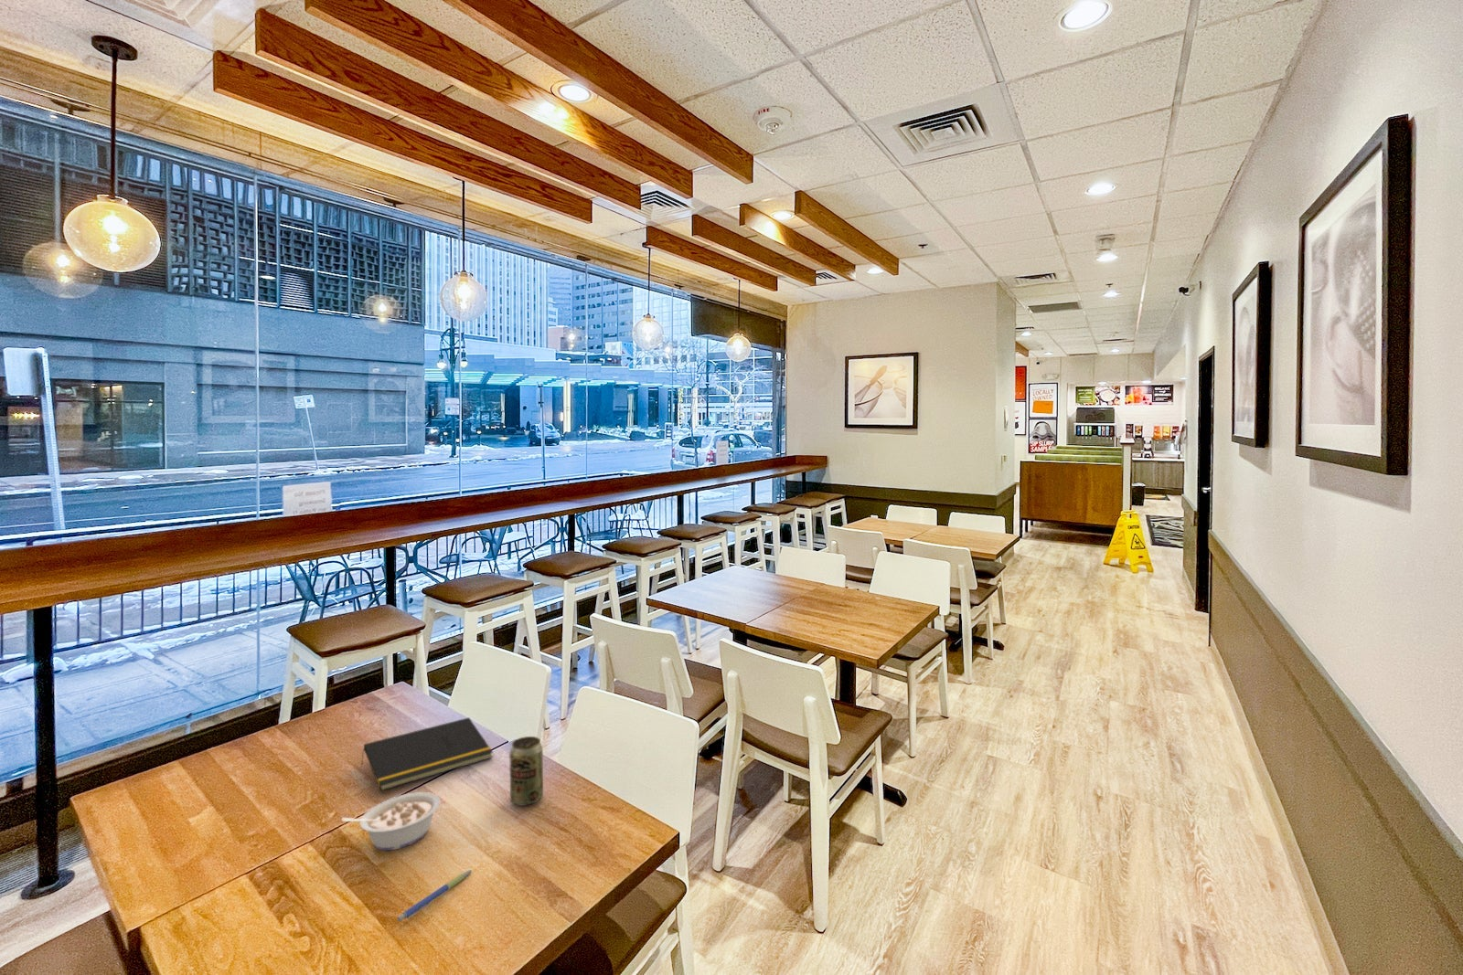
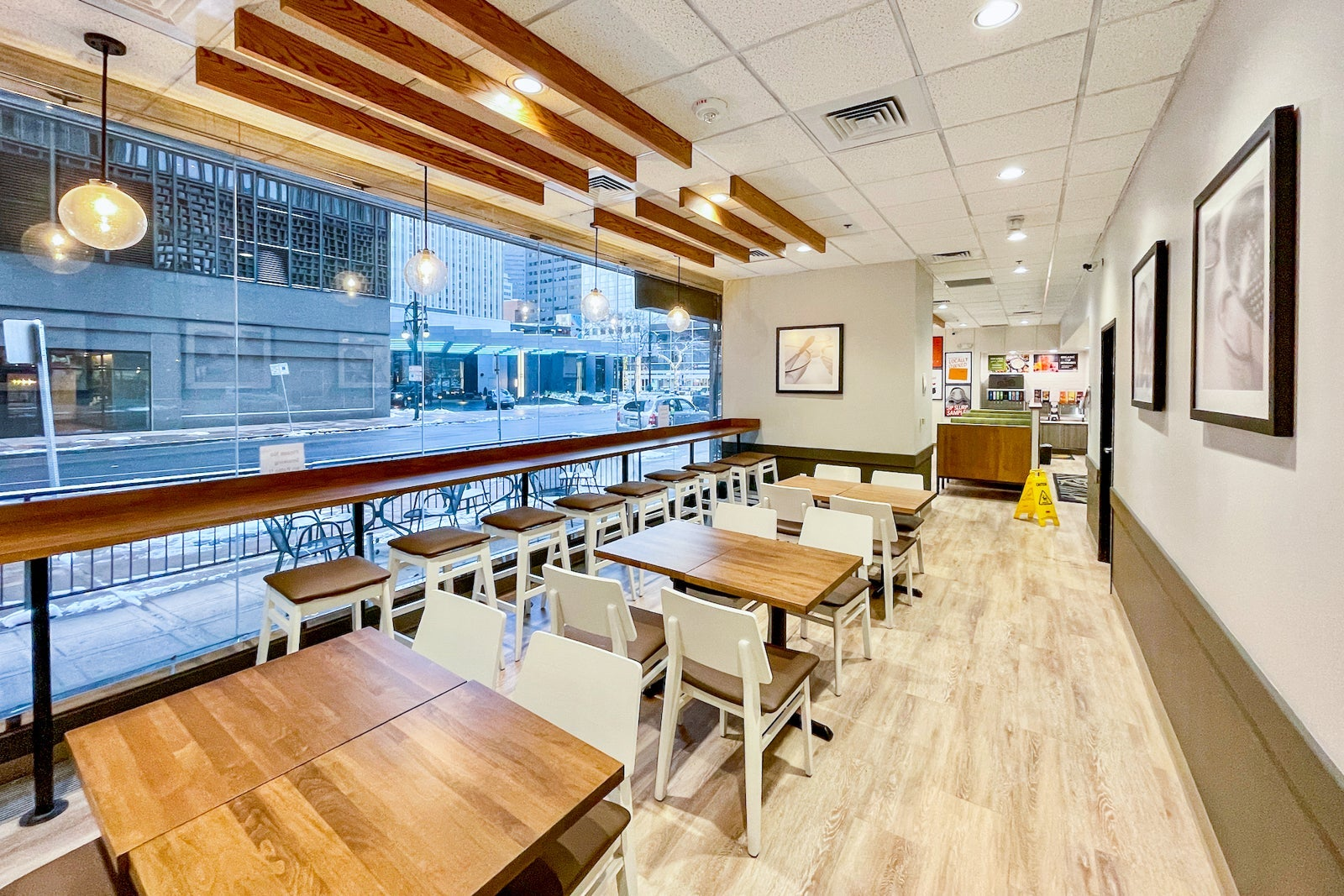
- notepad (429, 750)
- pen (438, 892)
- beverage can (526, 770)
- legume (398, 822)
